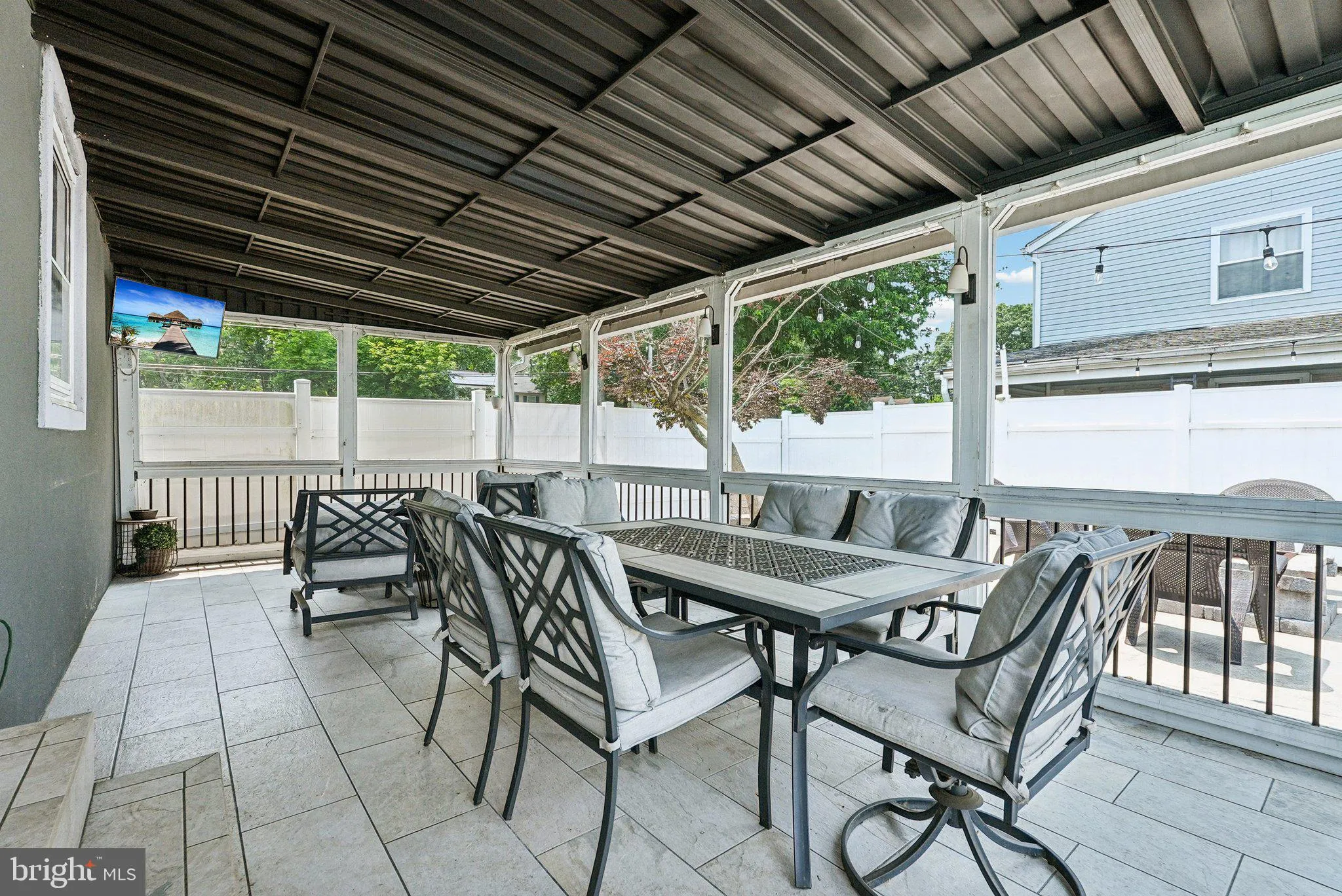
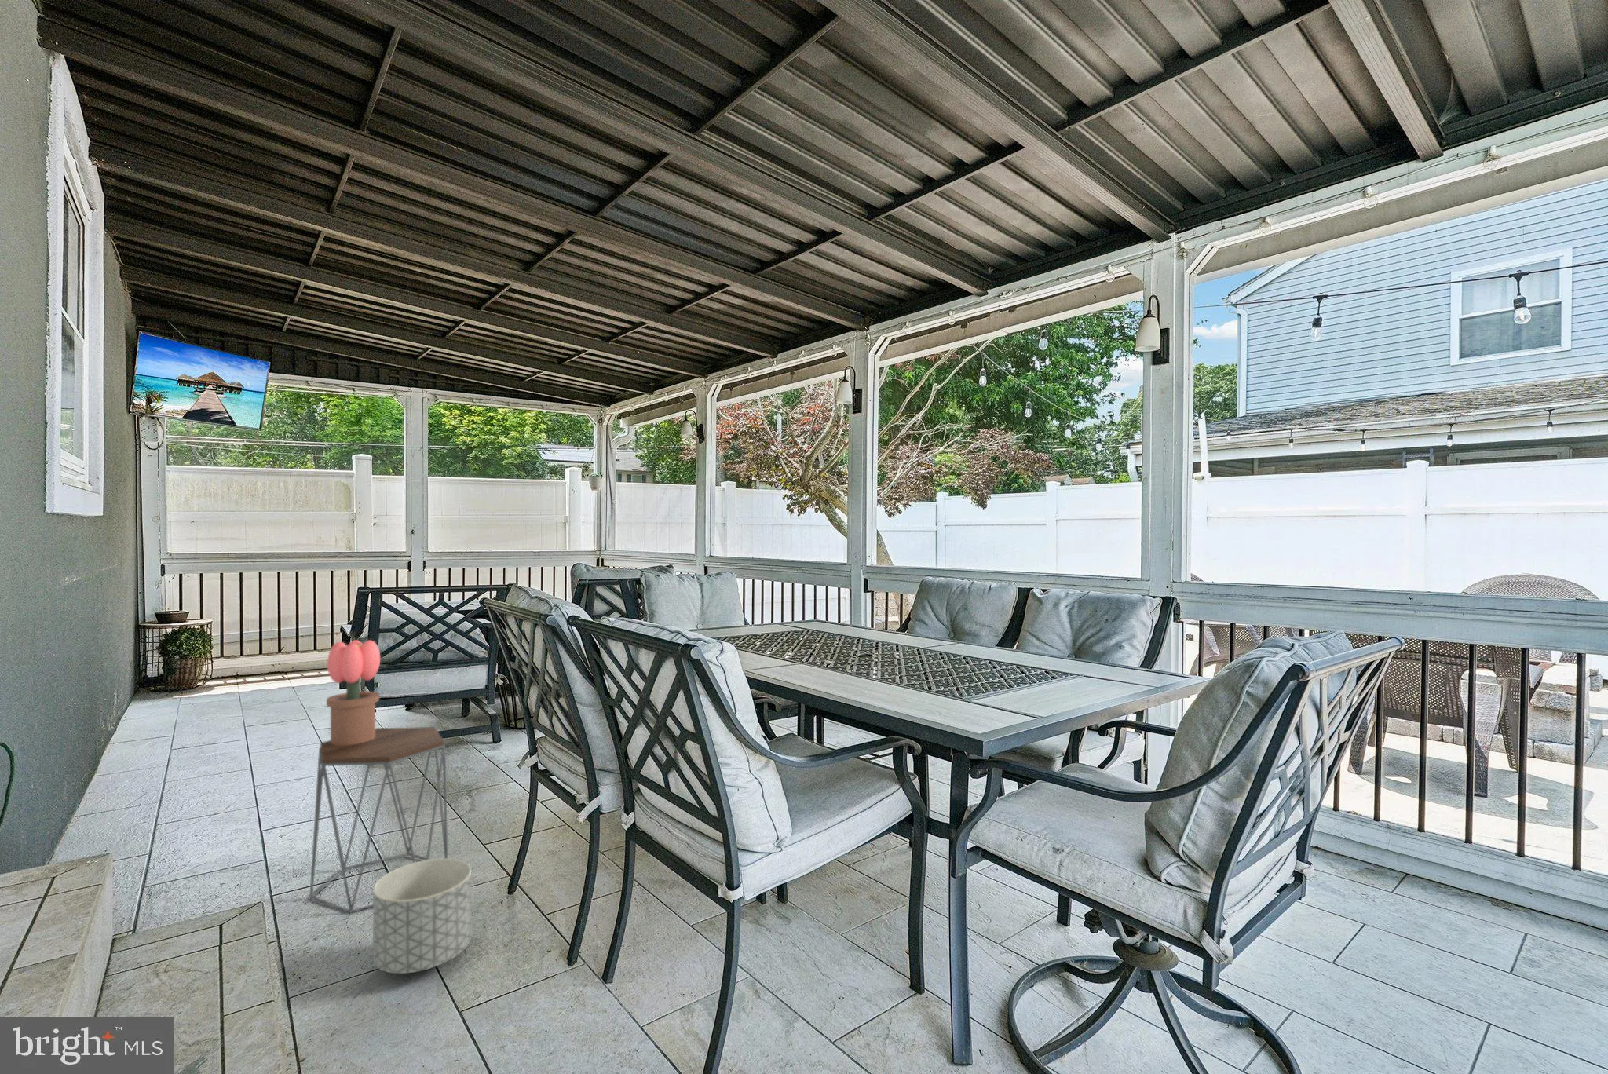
+ side table (377, 811)
+ planter (423, 918)
+ potted flower (352, 690)
